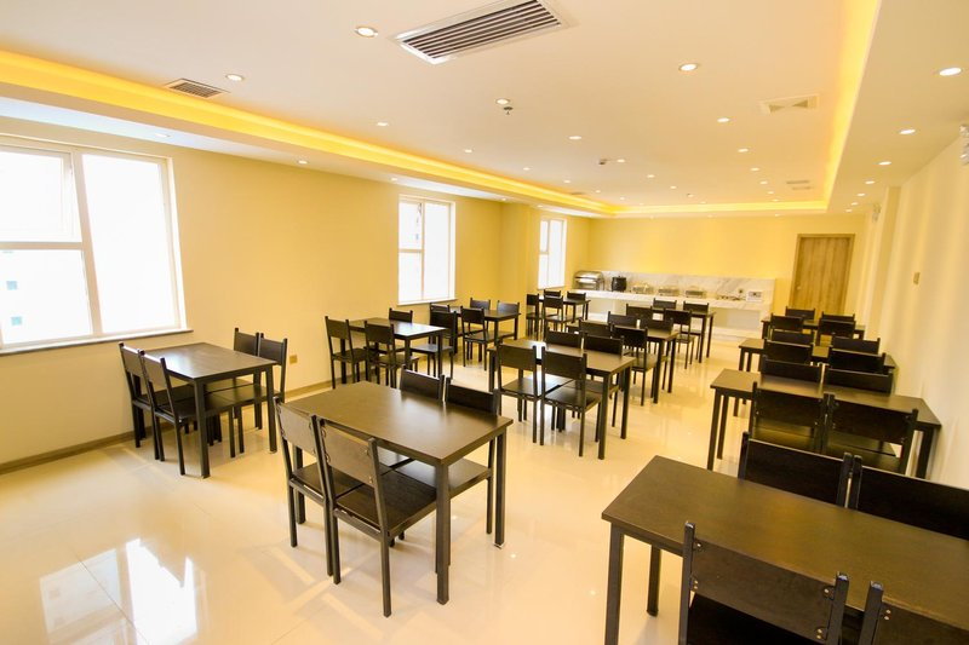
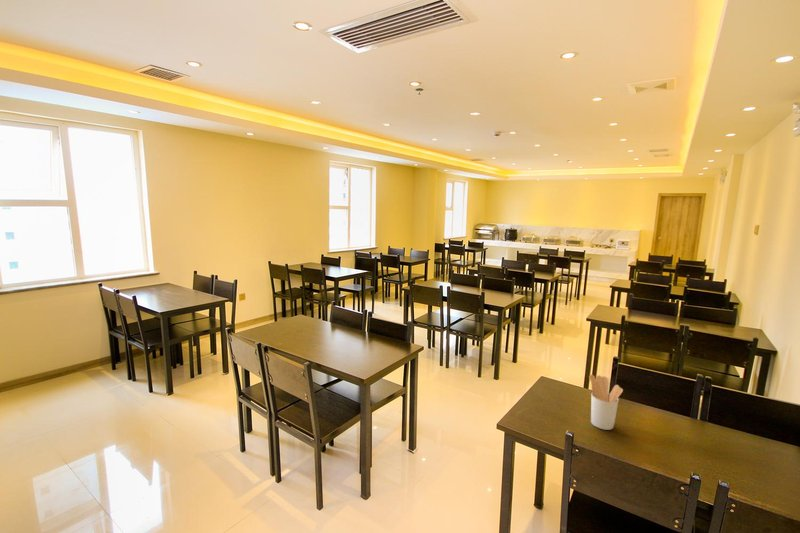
+ utensil holder (601, 400)
